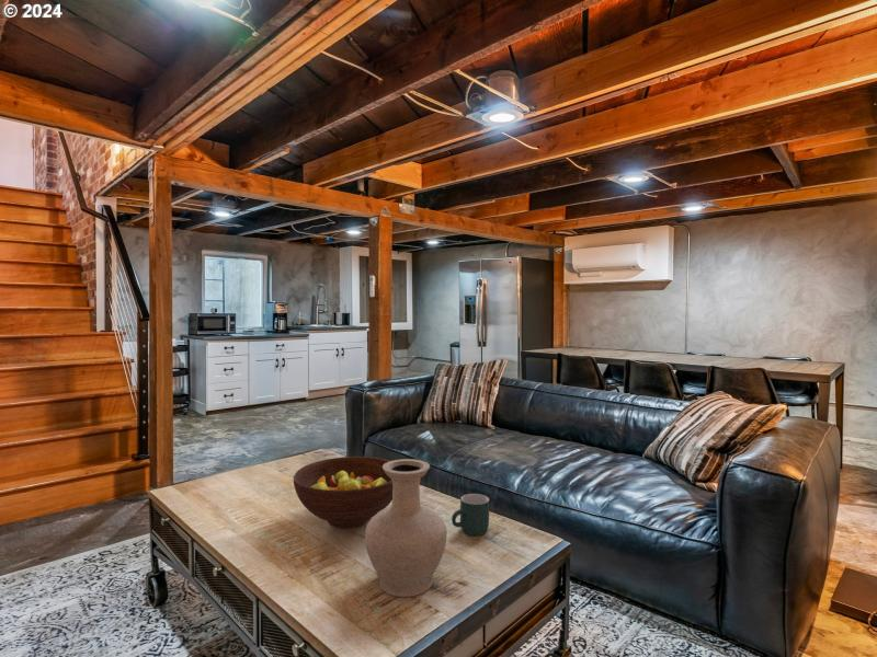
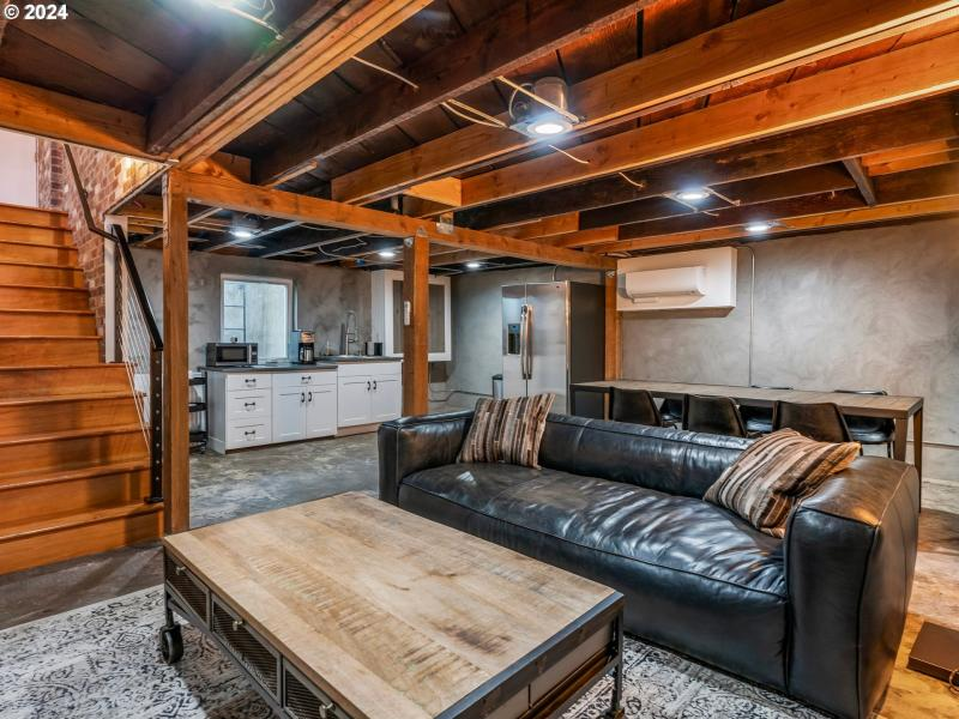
- mug (471, 516)
- fruit bowl (349, 496)
- vase (406, 523)
